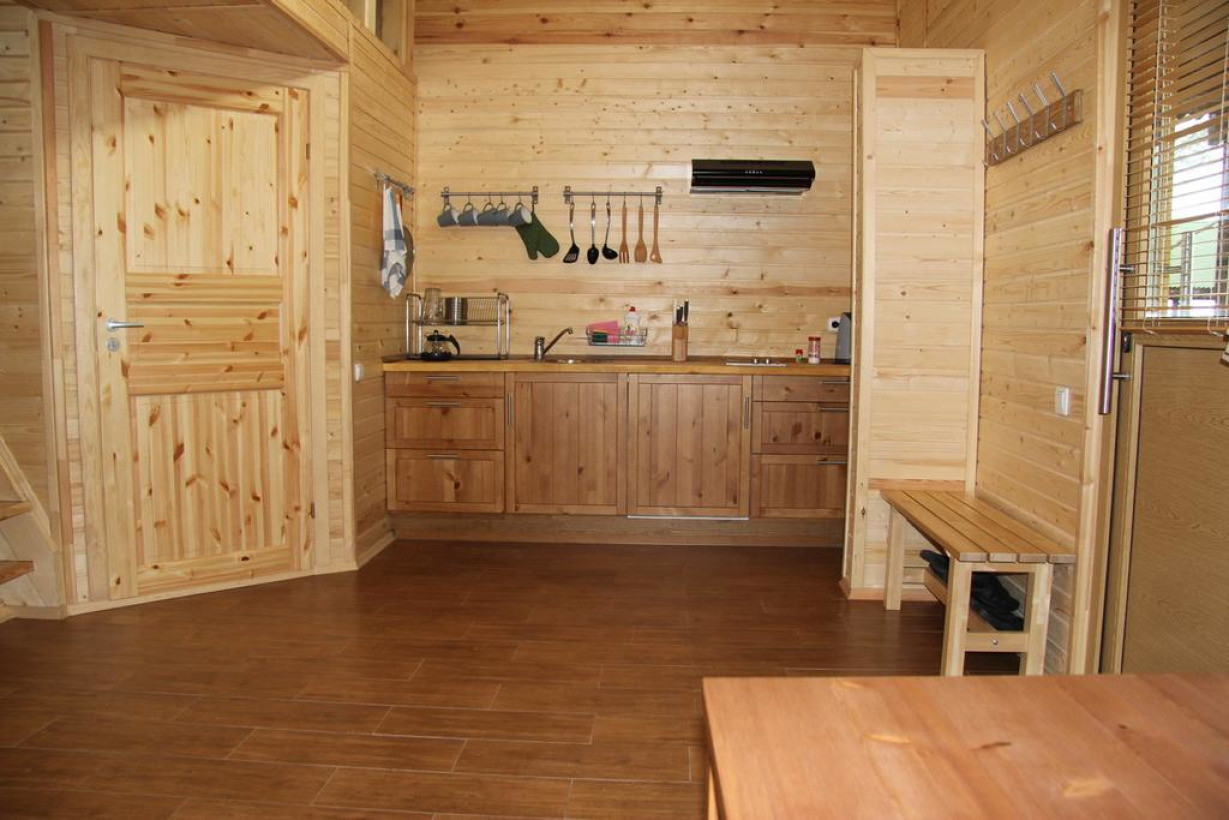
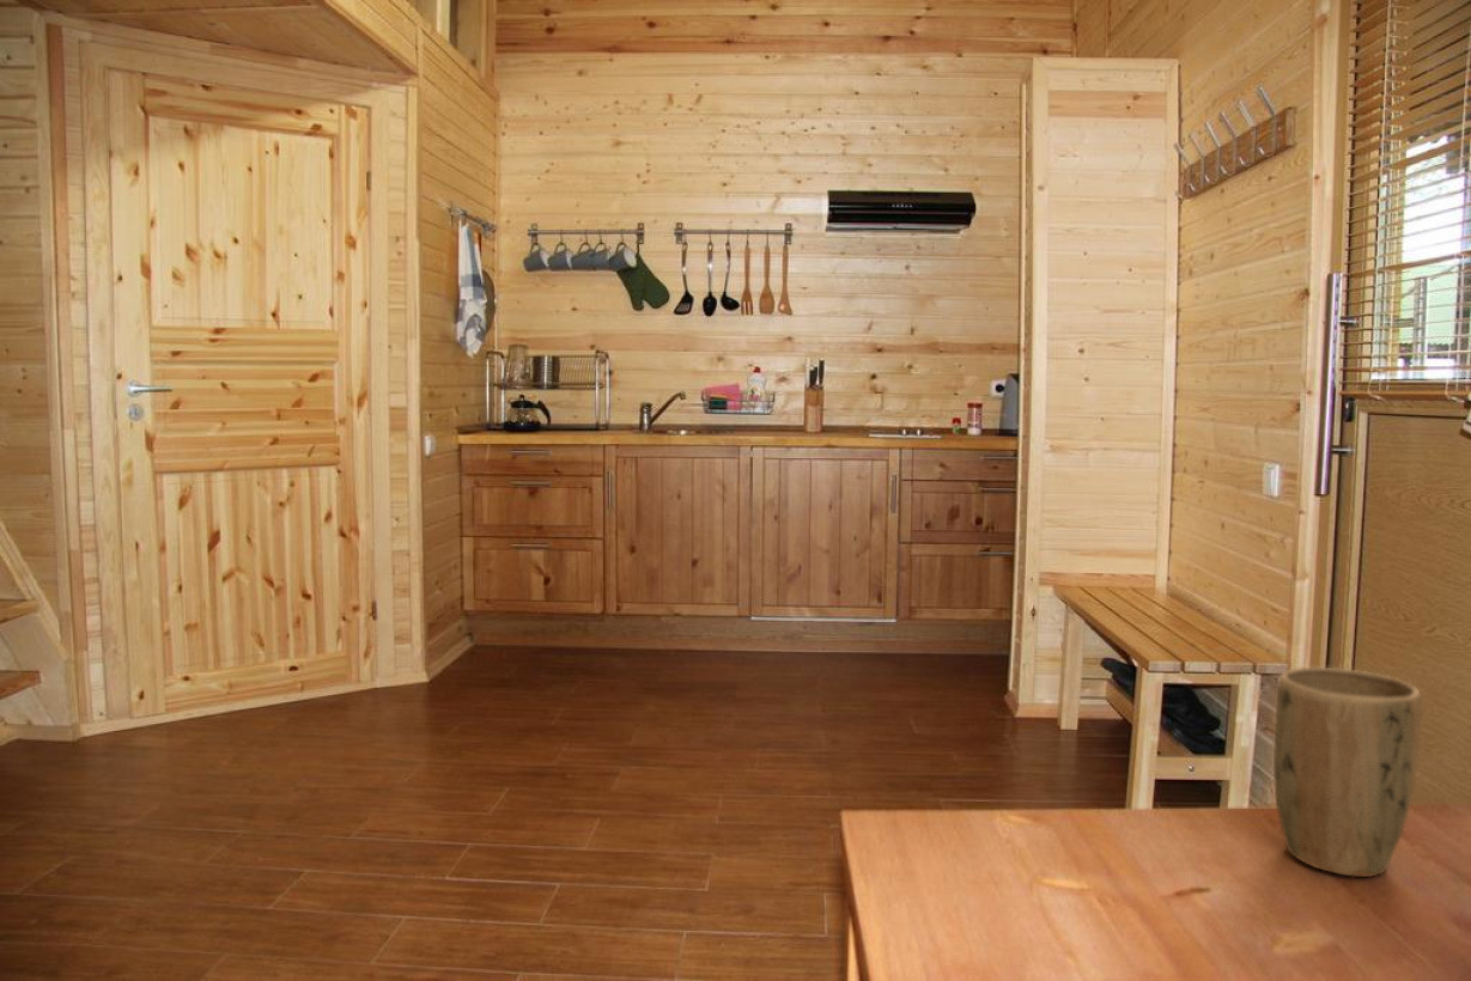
+ plant pot (1342, 769)
